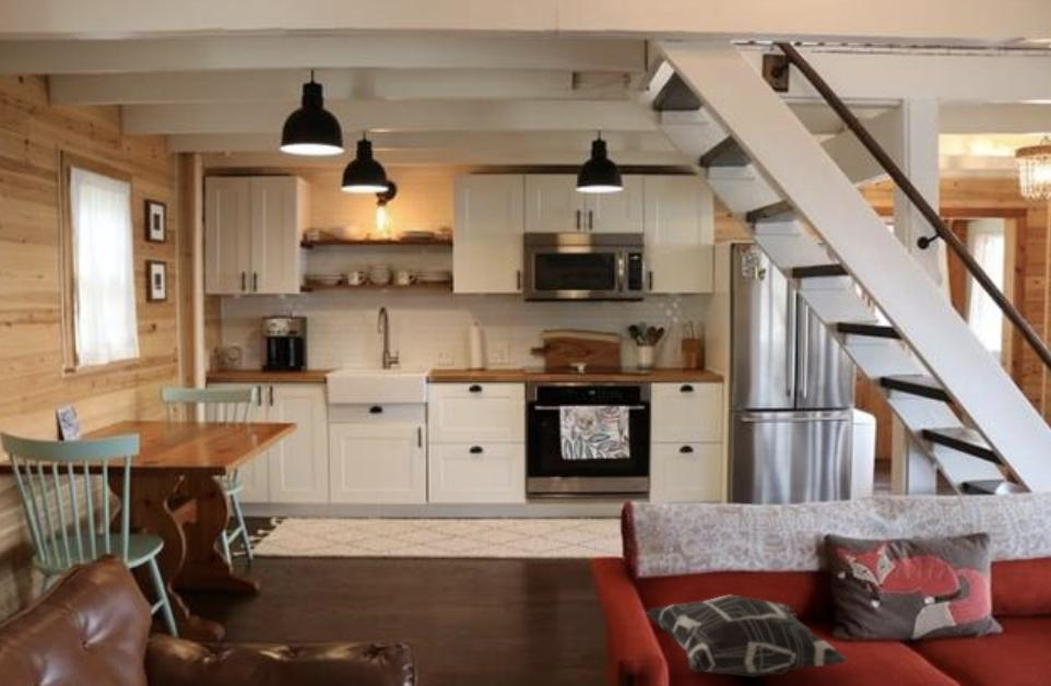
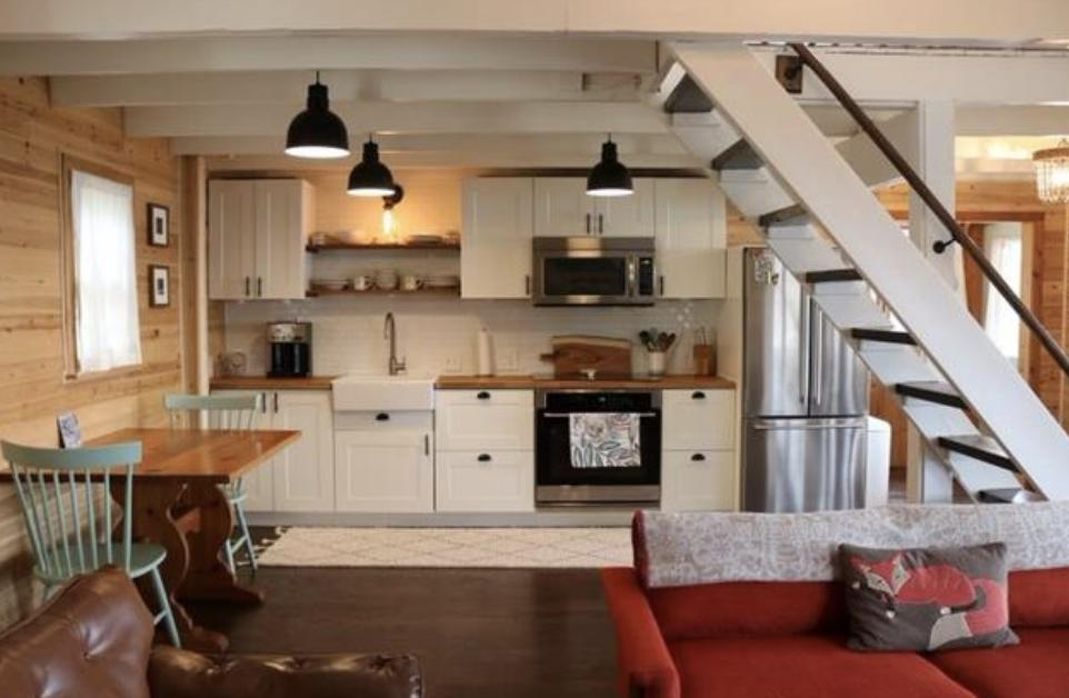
- decorative pillow (742, 632)
